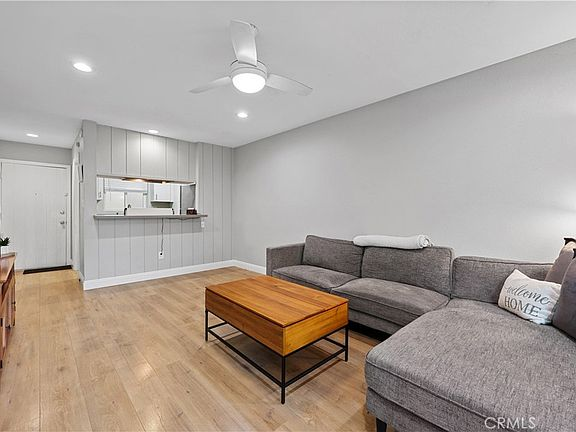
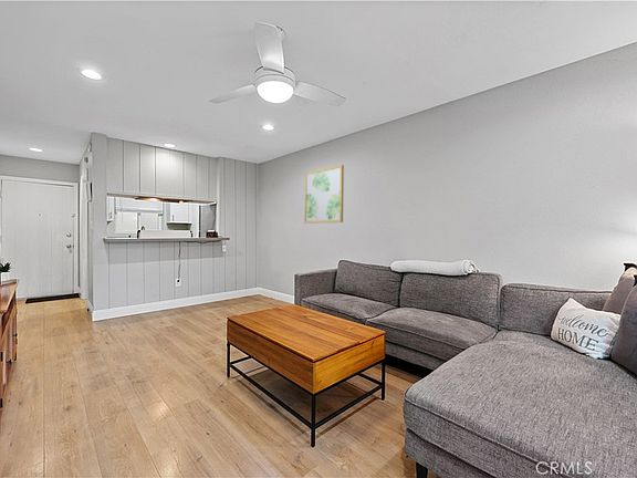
+ wall art (322, 196)
